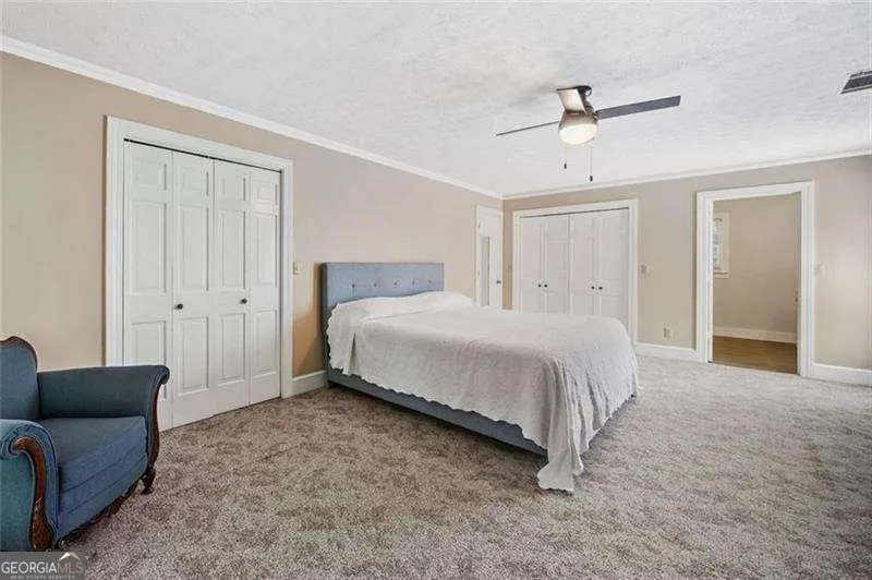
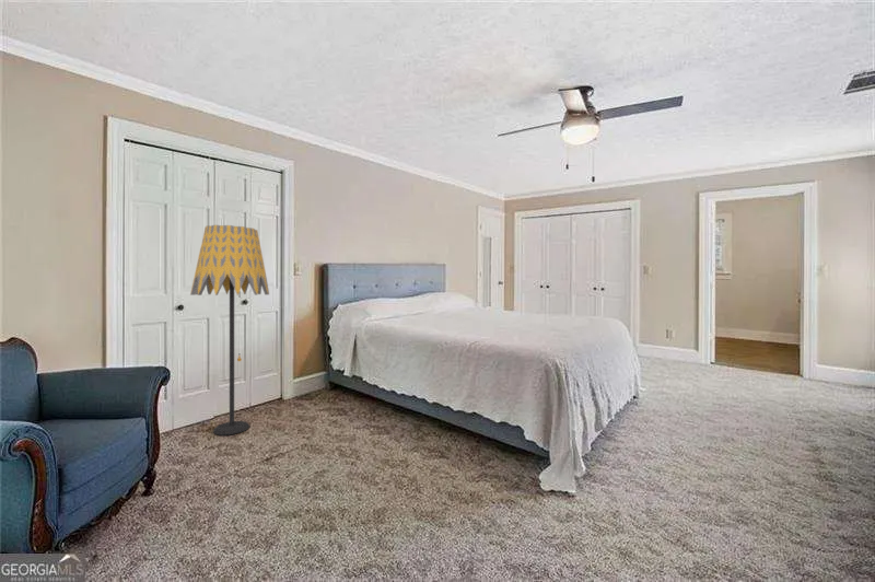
+ floor lamp (232, 328)
